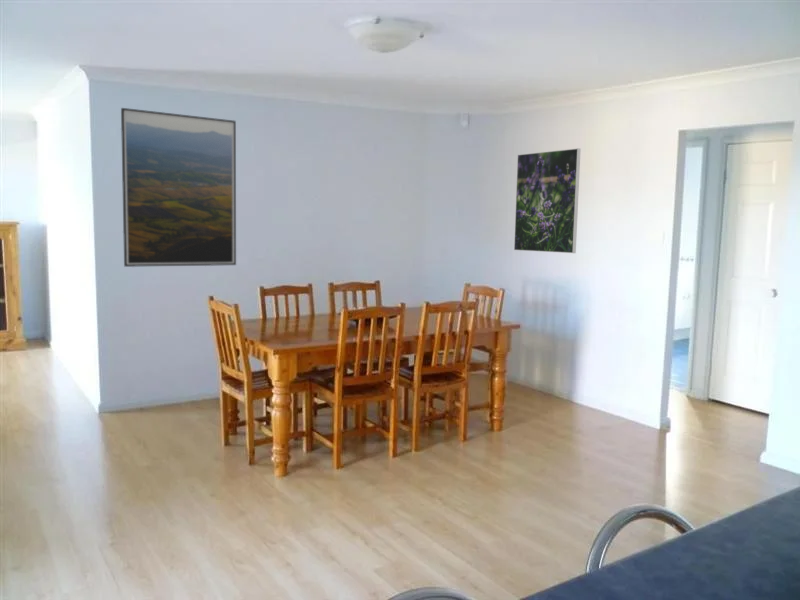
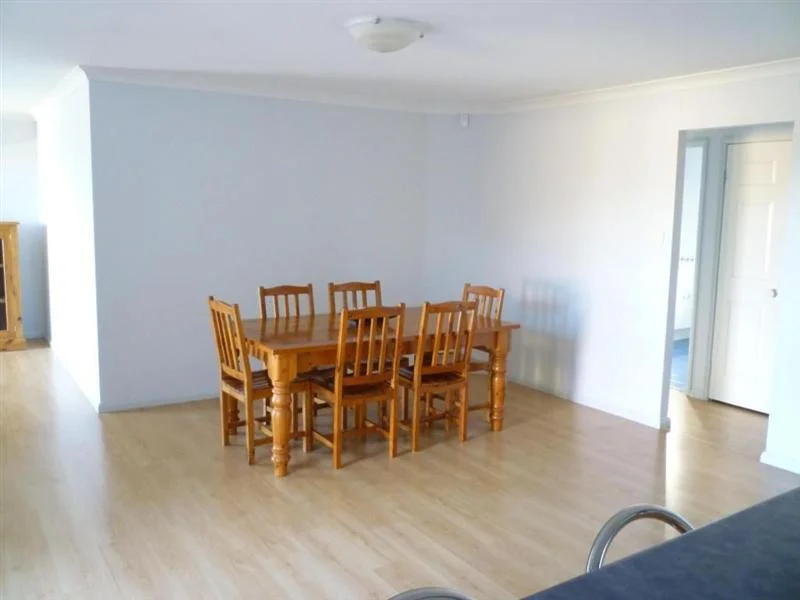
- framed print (181, 191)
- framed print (545, 202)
